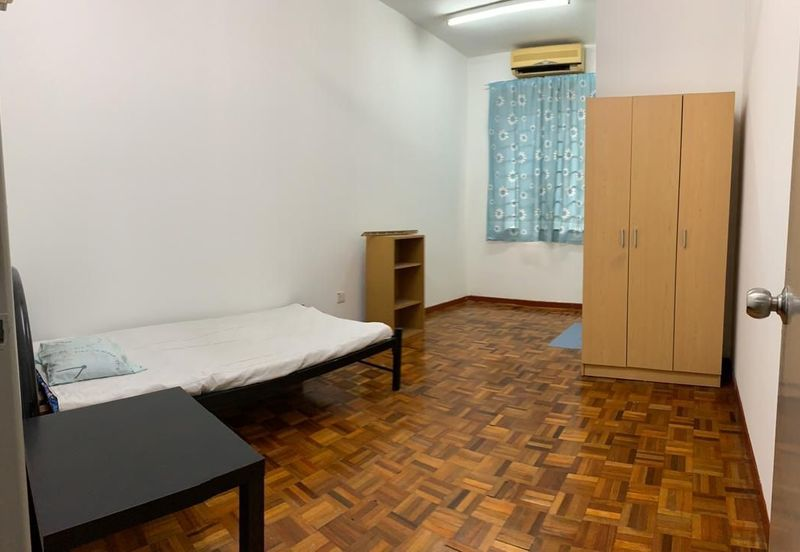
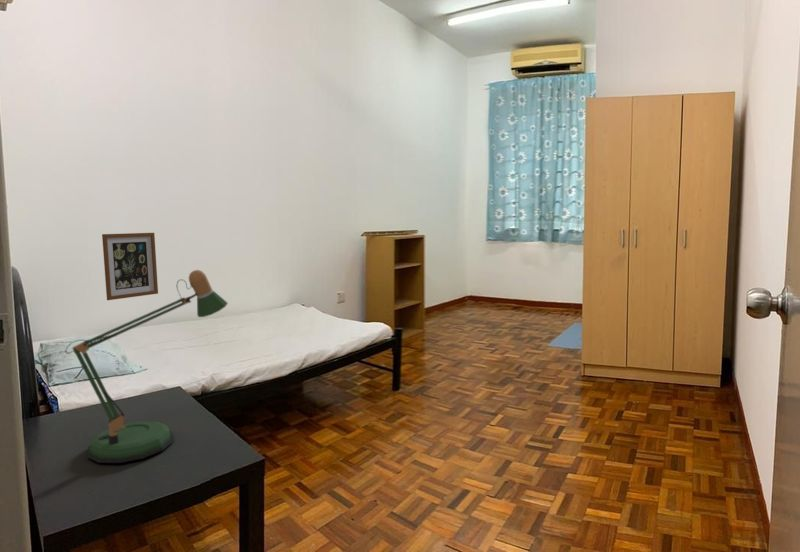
+ desk lamp (136, 326)
+ wall art (131, 265)
